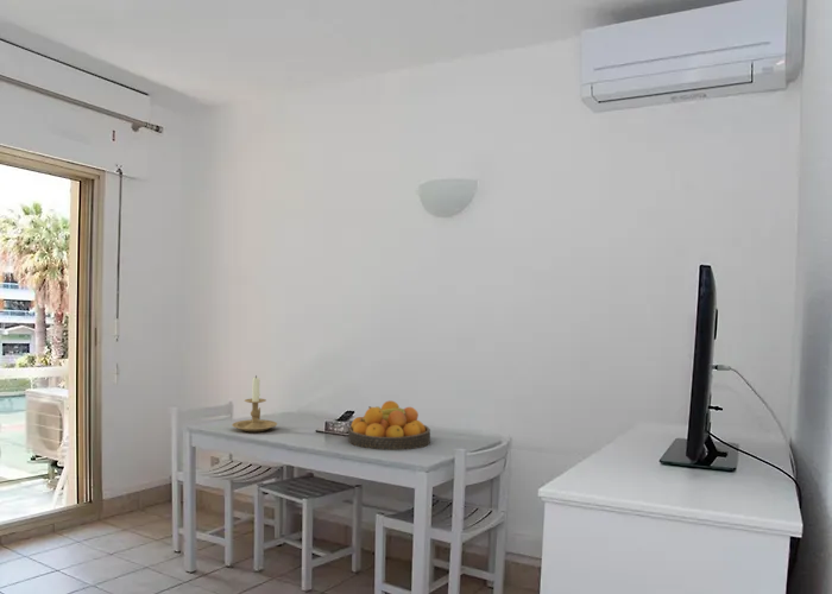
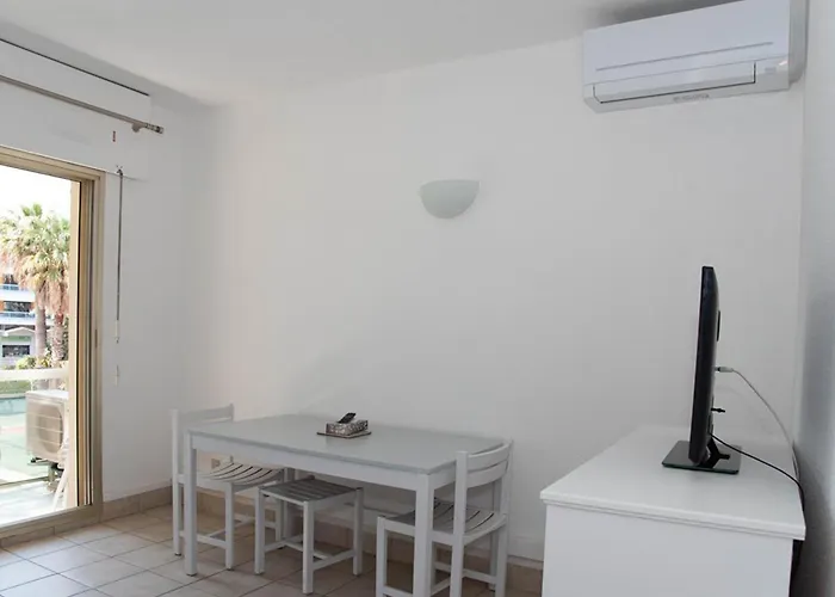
- candle holder (256, 402)
- fruit bowl (389, 422)
